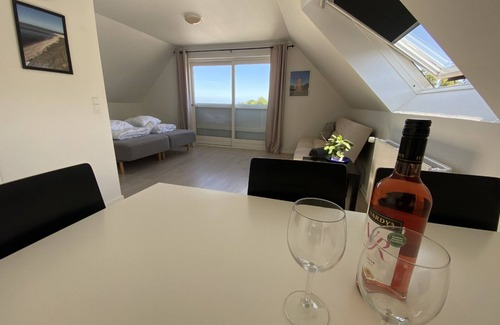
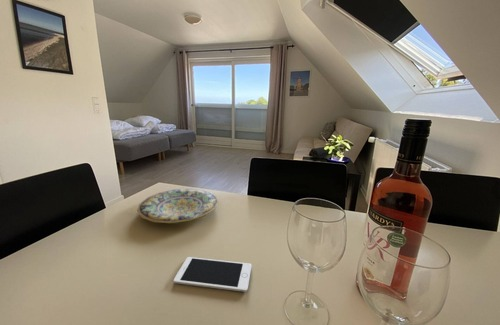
+ plate (180, 206)
+ cell phone (214, 272)
